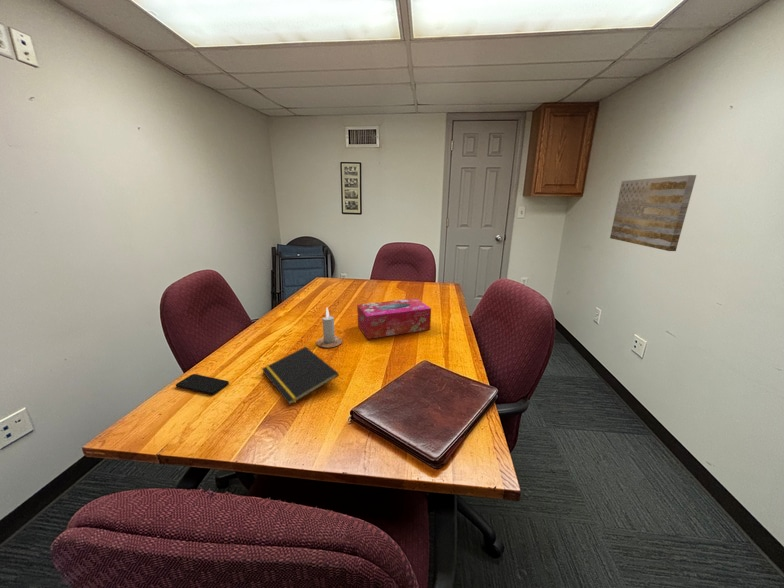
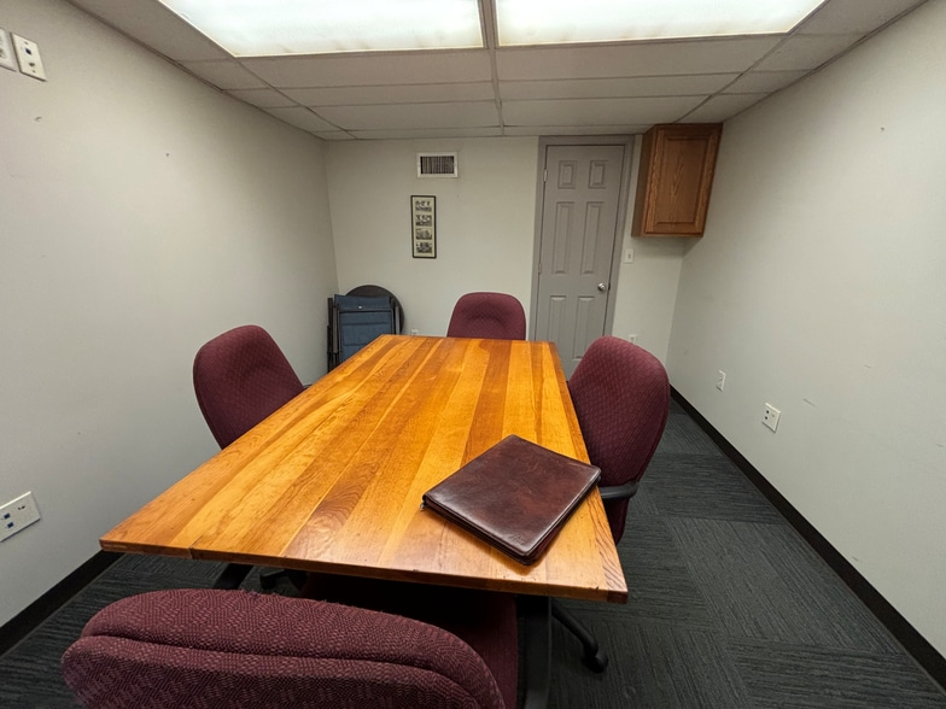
- candle (328, 324)
- smartphone (202, 383)
- wall art (645, 212)
- notepad (298, 372)
- tissue box (393, 317)
